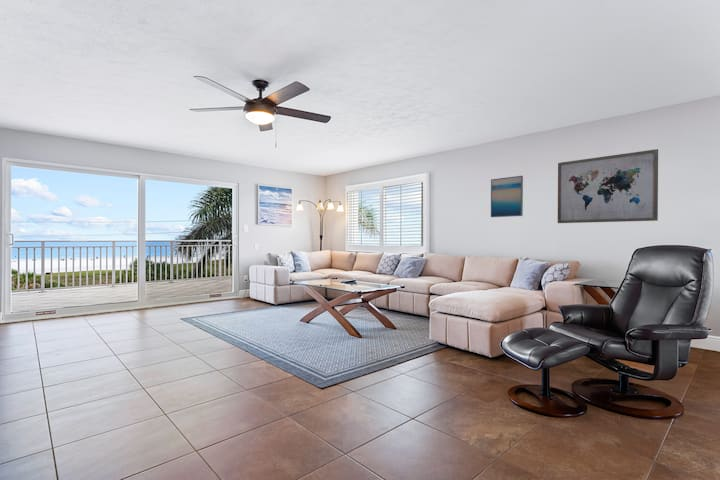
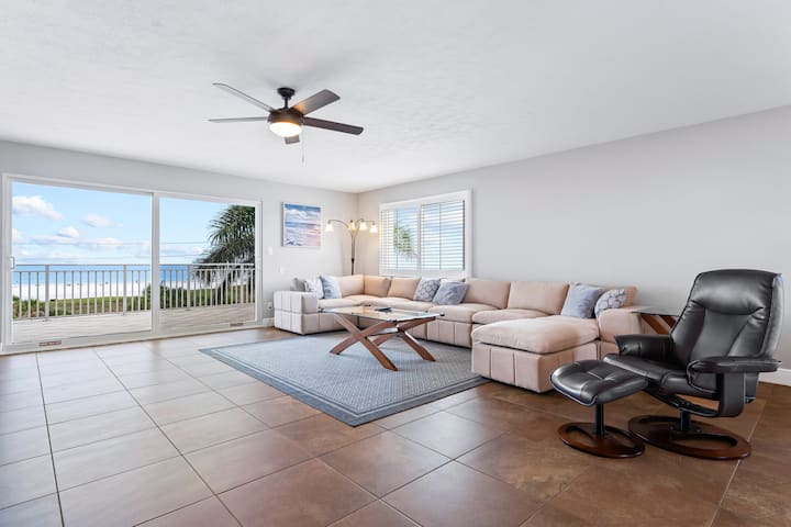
- wall art (506, 197)
- wall art (603, 189)
